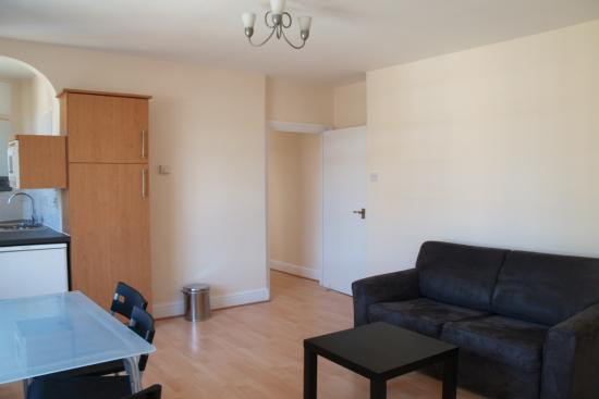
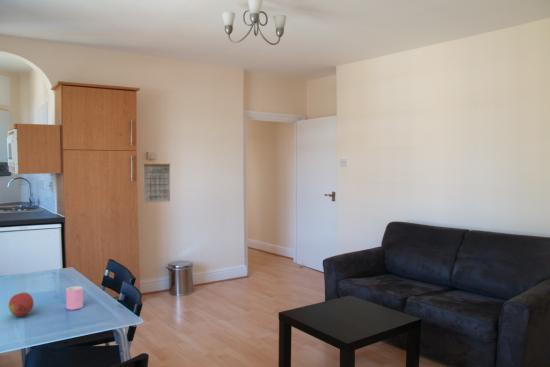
+ calendar (157, 178)
+ fruit (21, 304)
+ cup (73, 297)
